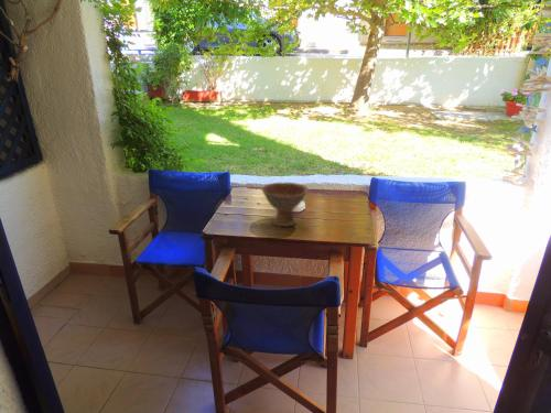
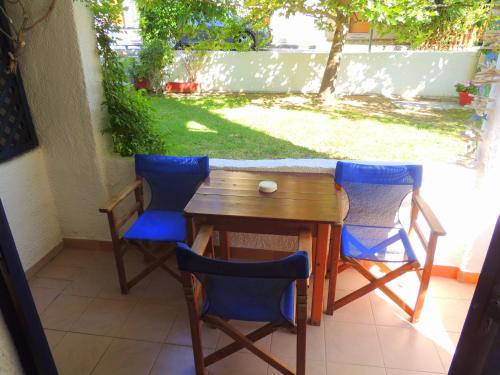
- bowl (284, 205)
